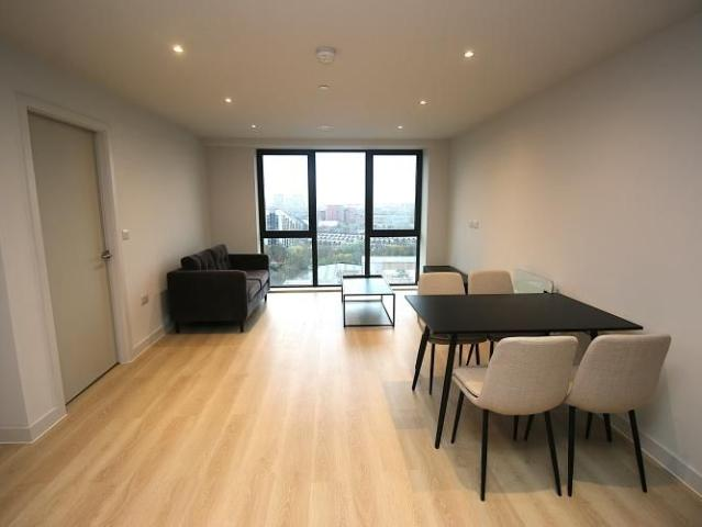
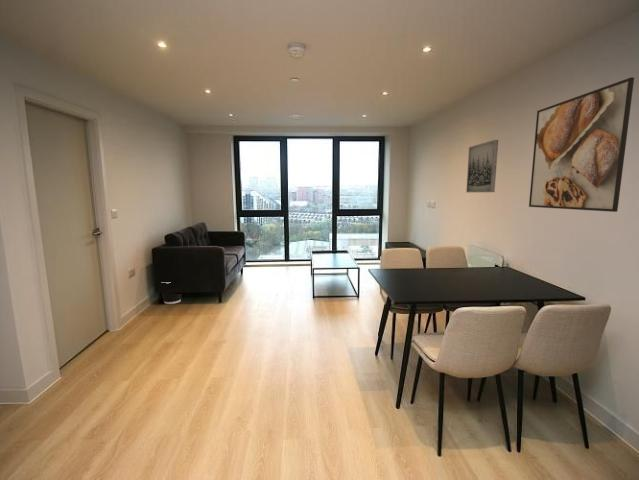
+ wastebasket (171, 294)
+ wall art (481, 168)
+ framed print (571, 154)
